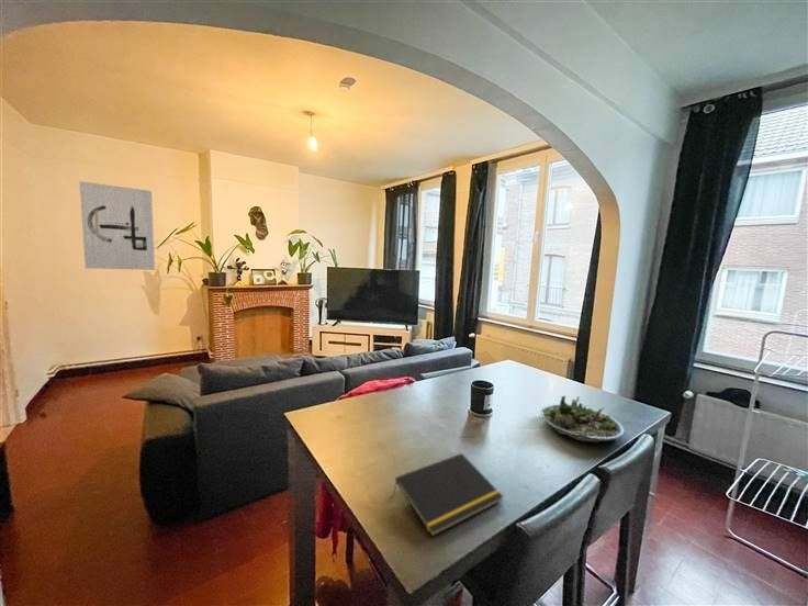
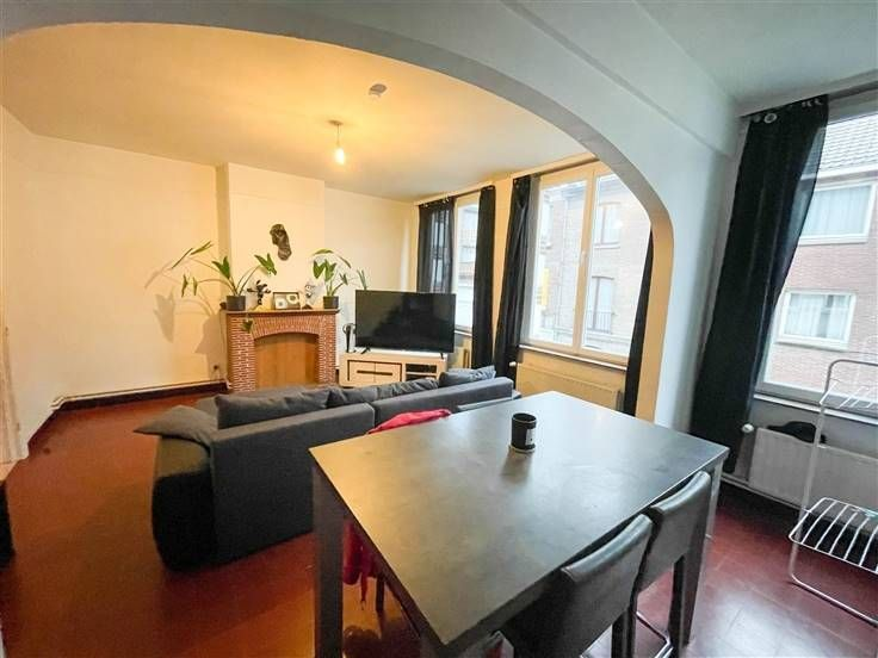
- wall art (119, 228)
- succulent planter (581, 414)
- notepad (449, 489)
